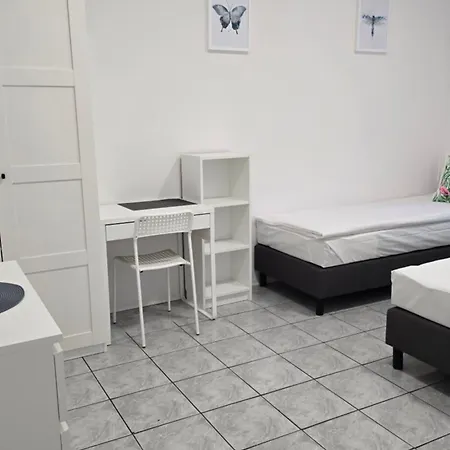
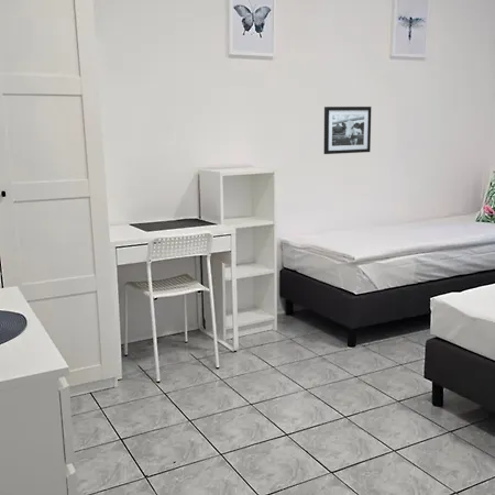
+ picture frame (348, 130)
